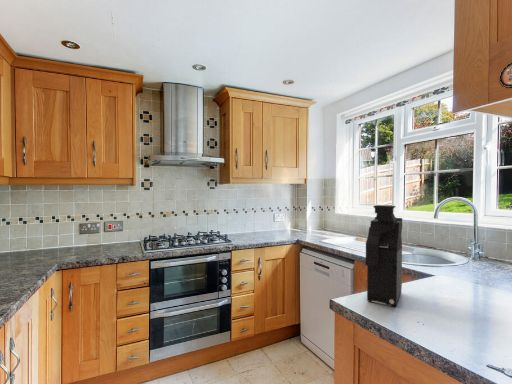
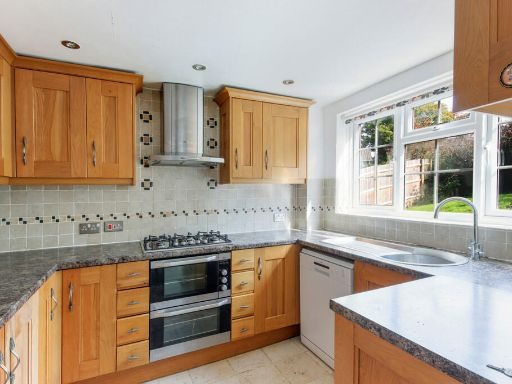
- coffee maker (384, 251)
